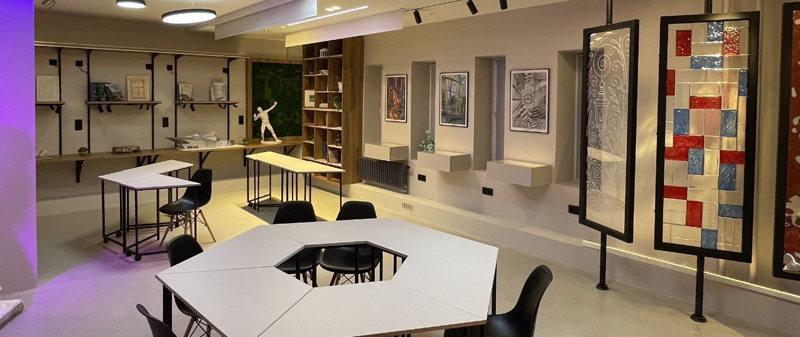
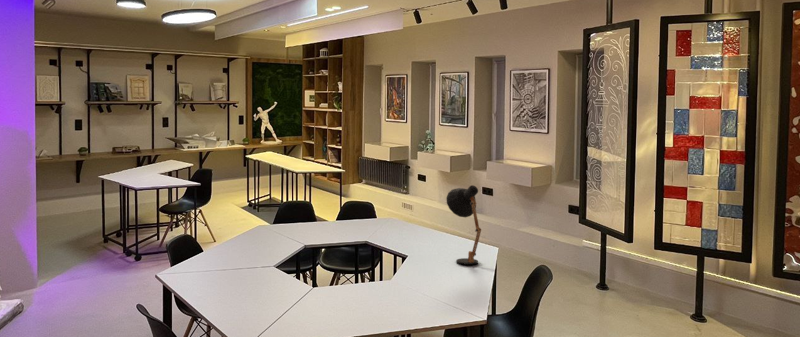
+ desk lamp (468, 216)
